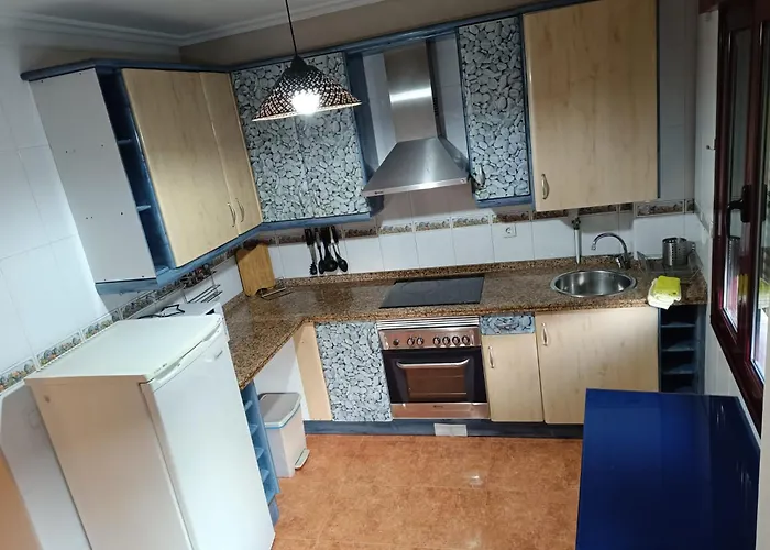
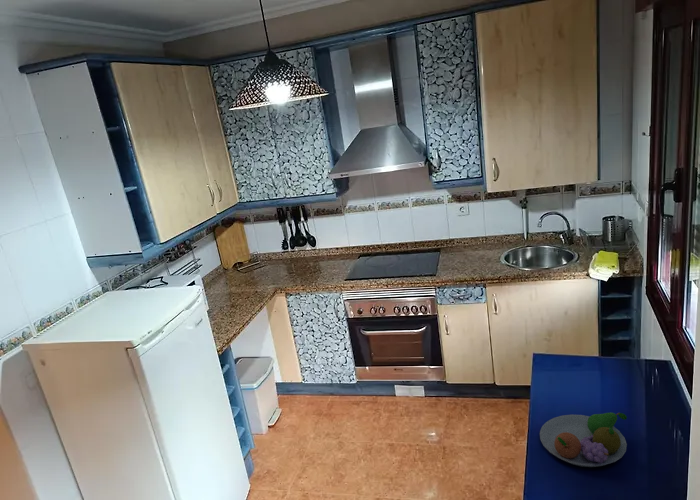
+ fruit bowl (585, 431)
